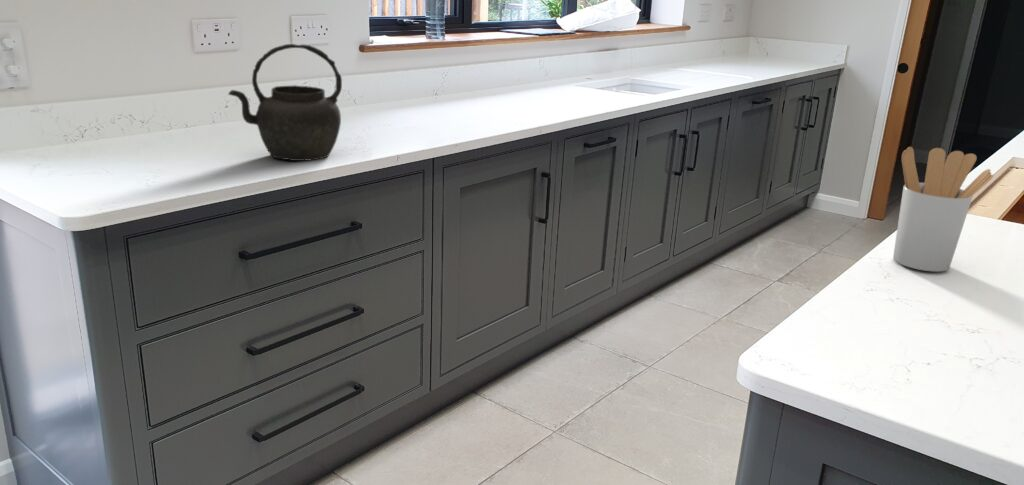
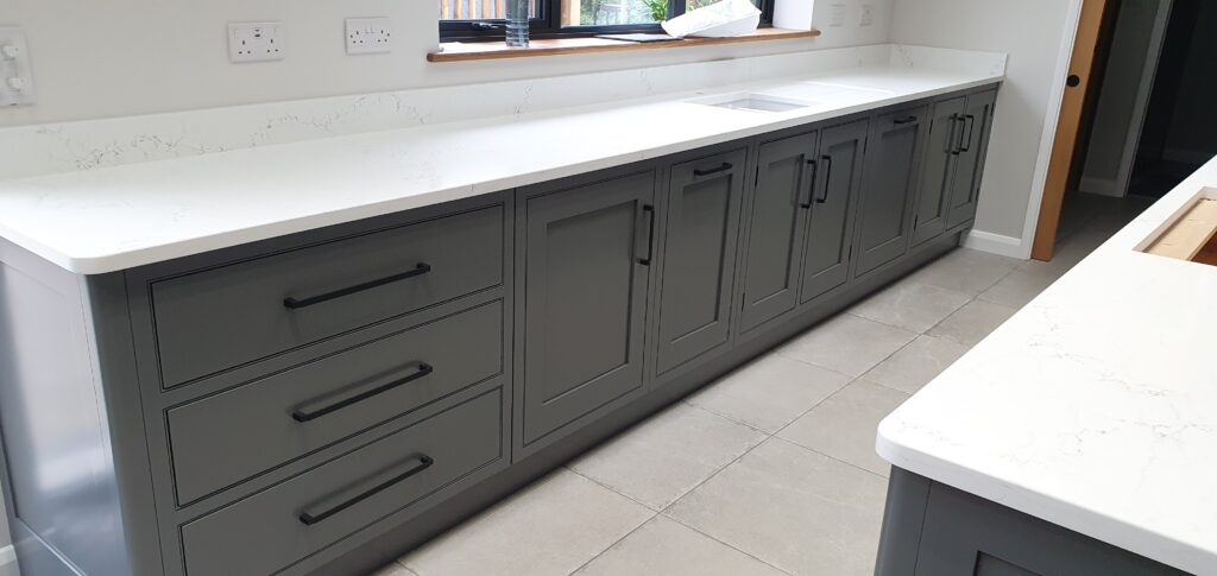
- utensil holder (935, 205)
- kettle (287, 101)
